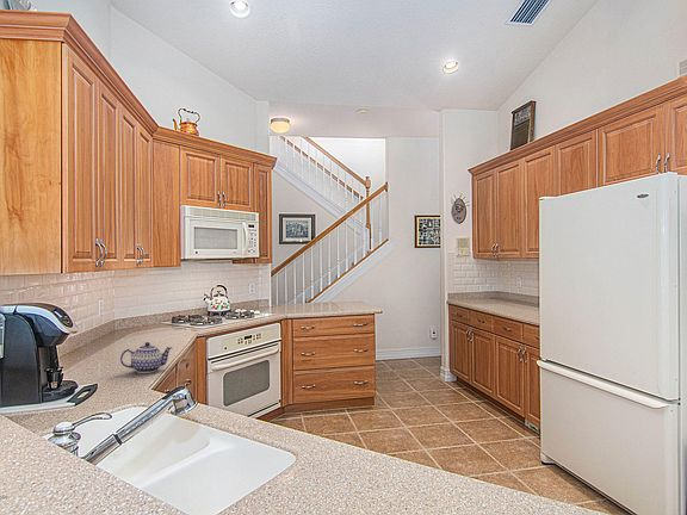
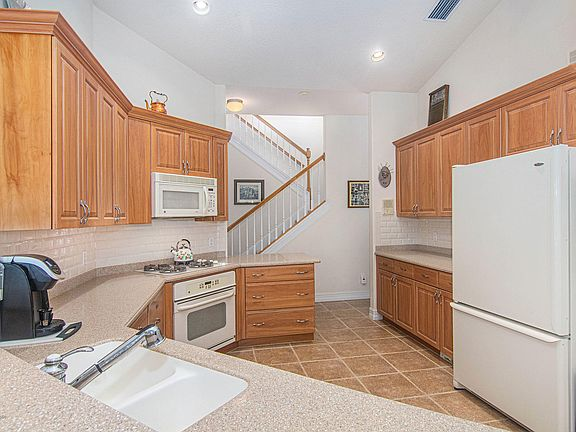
- teapot (147, 356)
